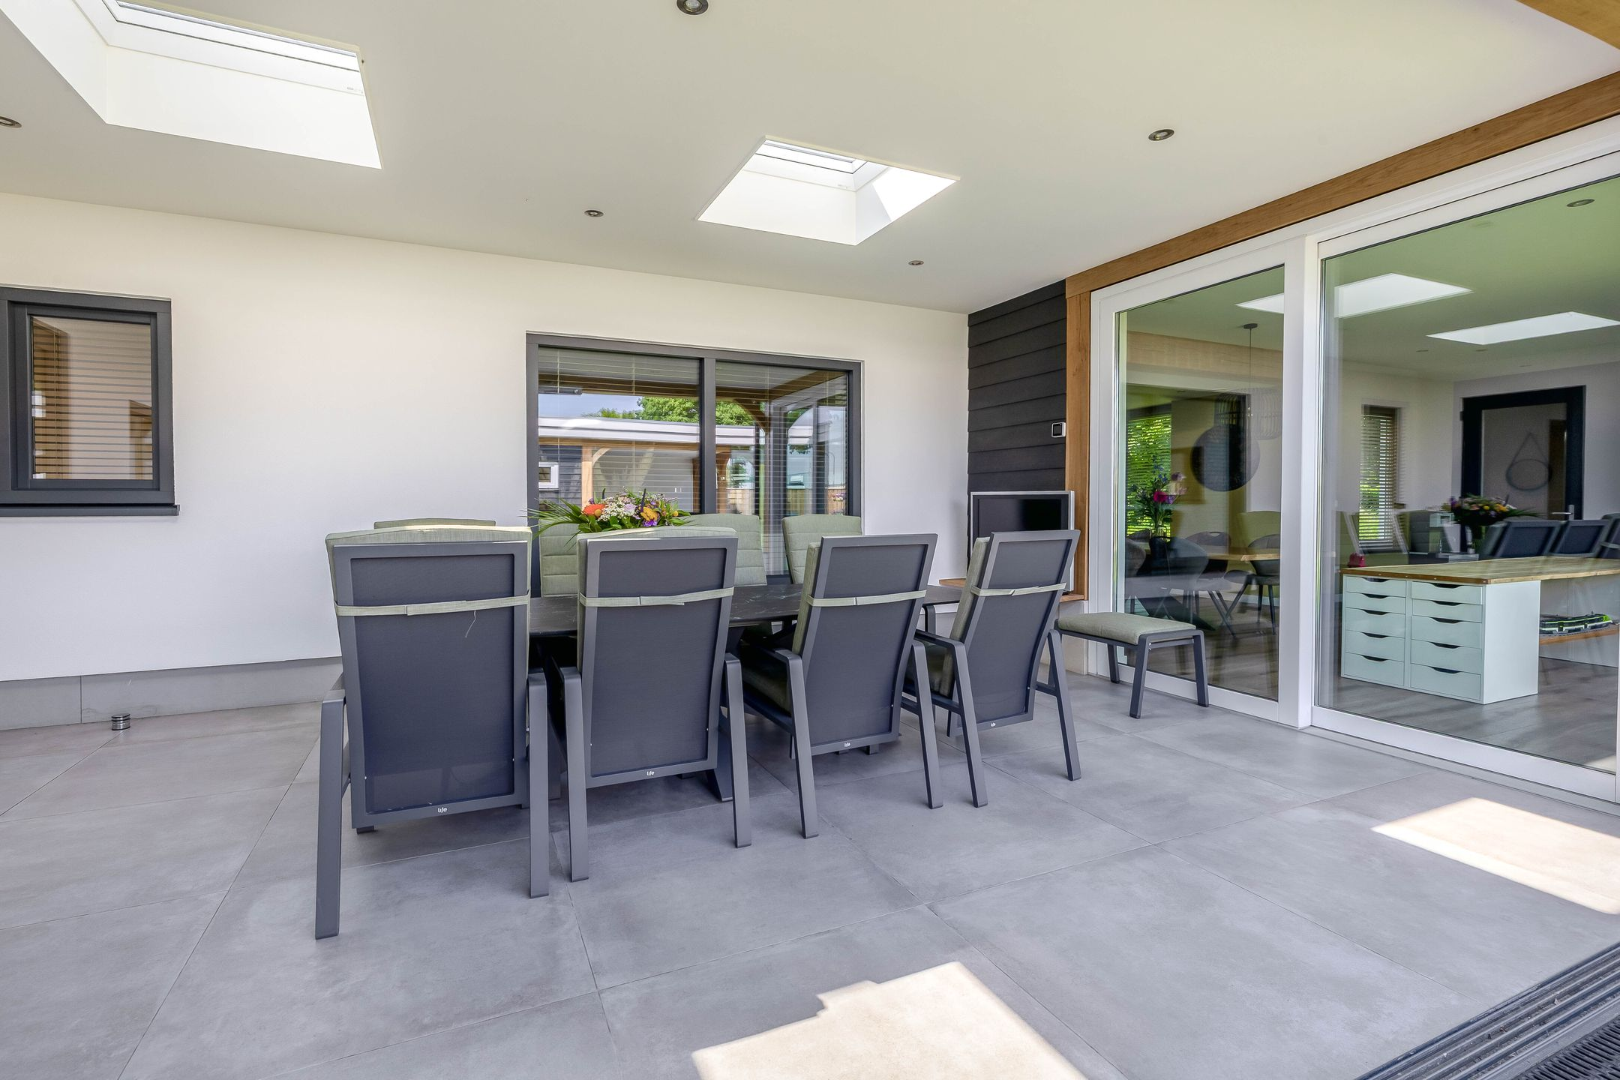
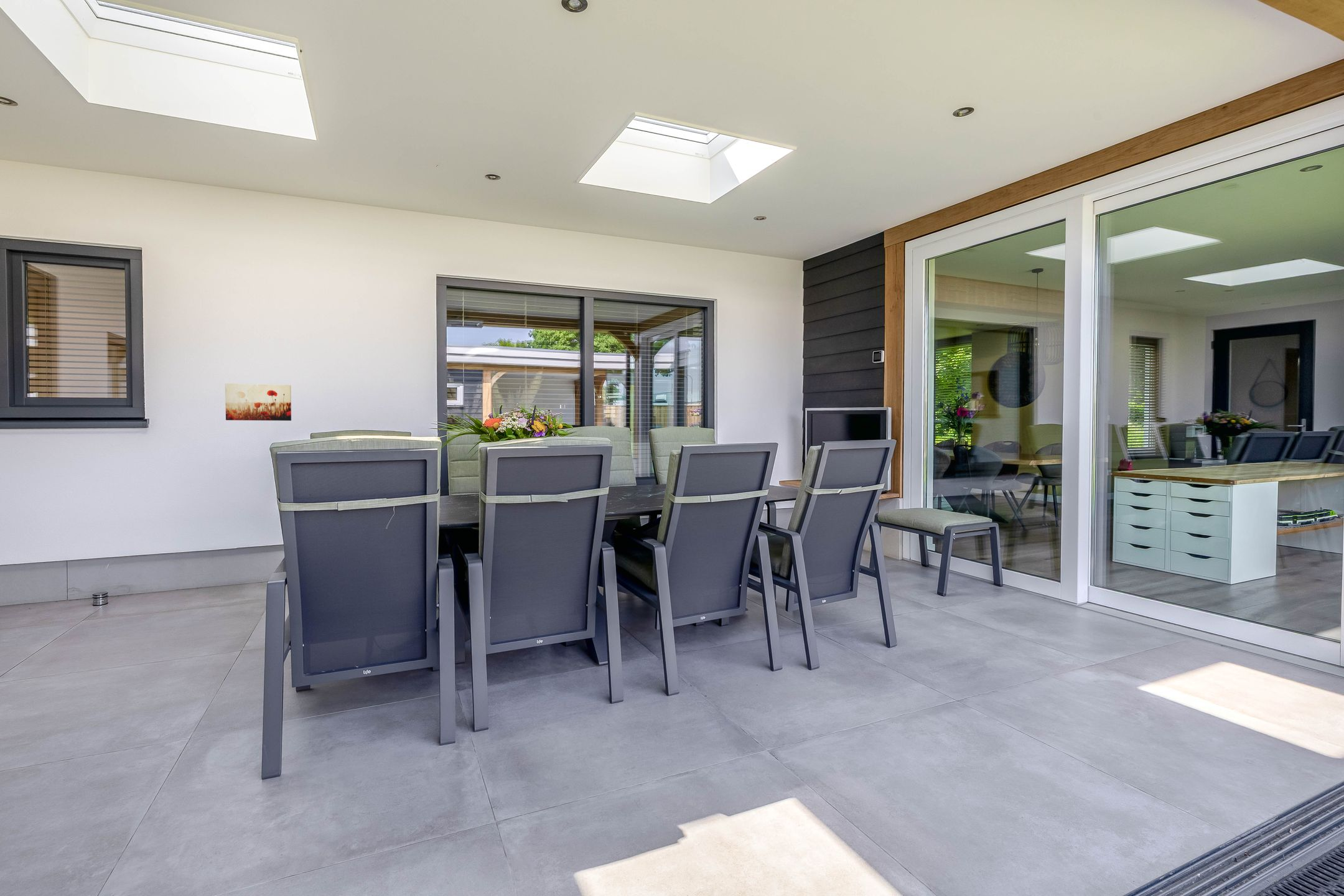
+ wall art (259, 402)
